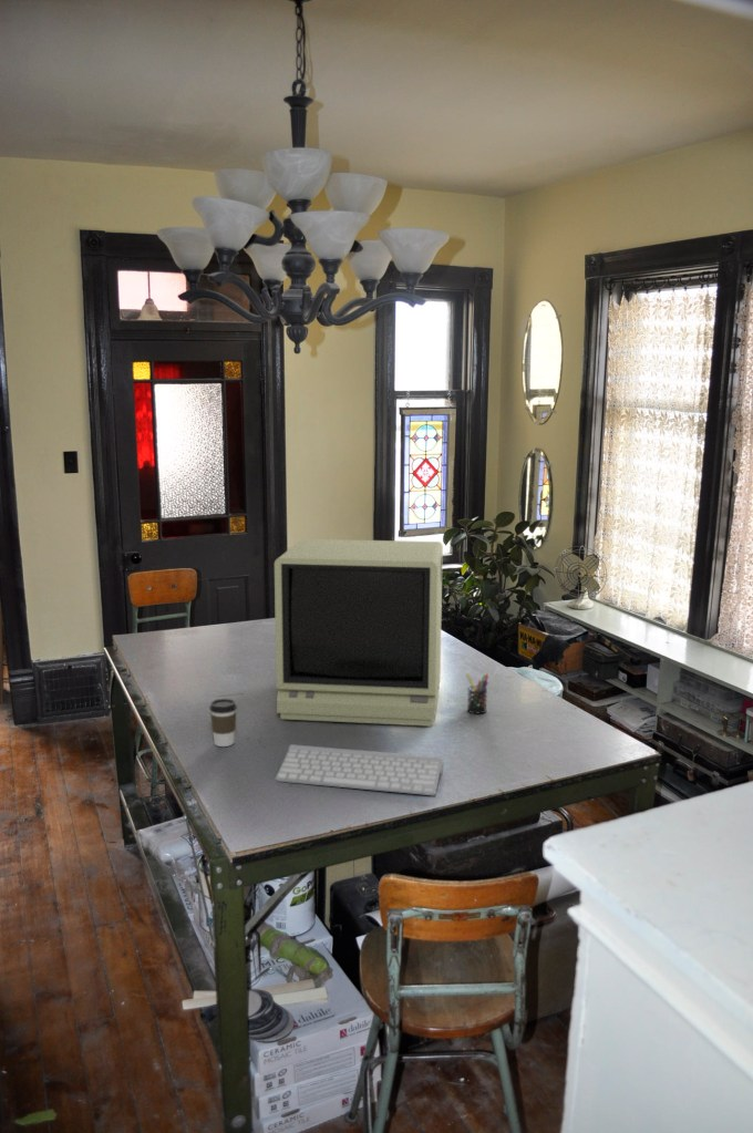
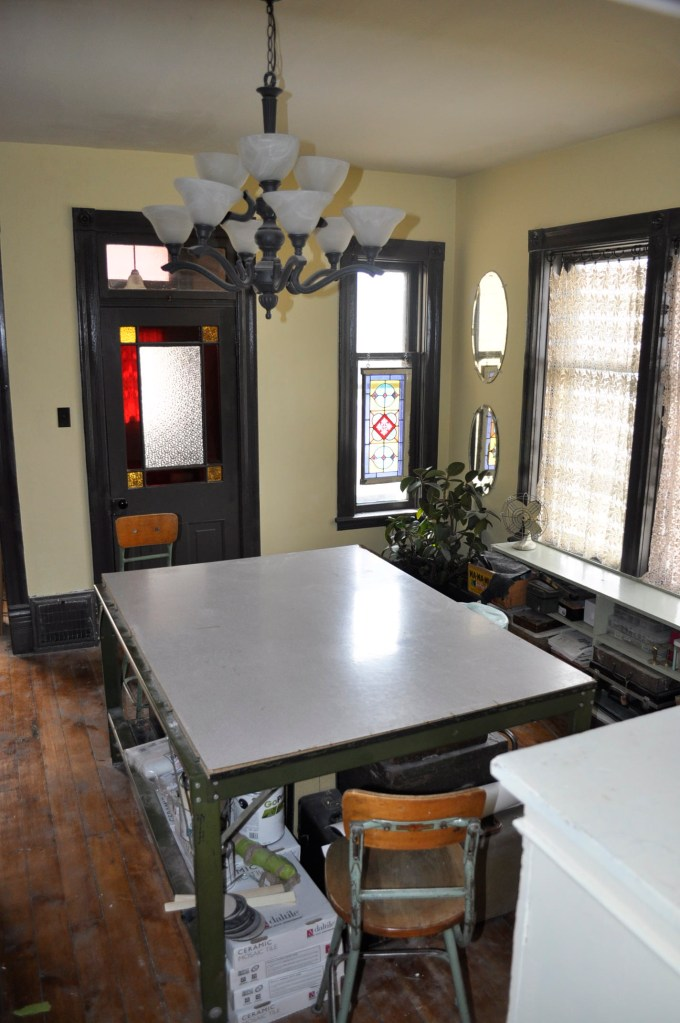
- pen holder (479, 691)
- coffee cup (223, 722)
- keyboard (360, 768)
- monitor (364, 622)
